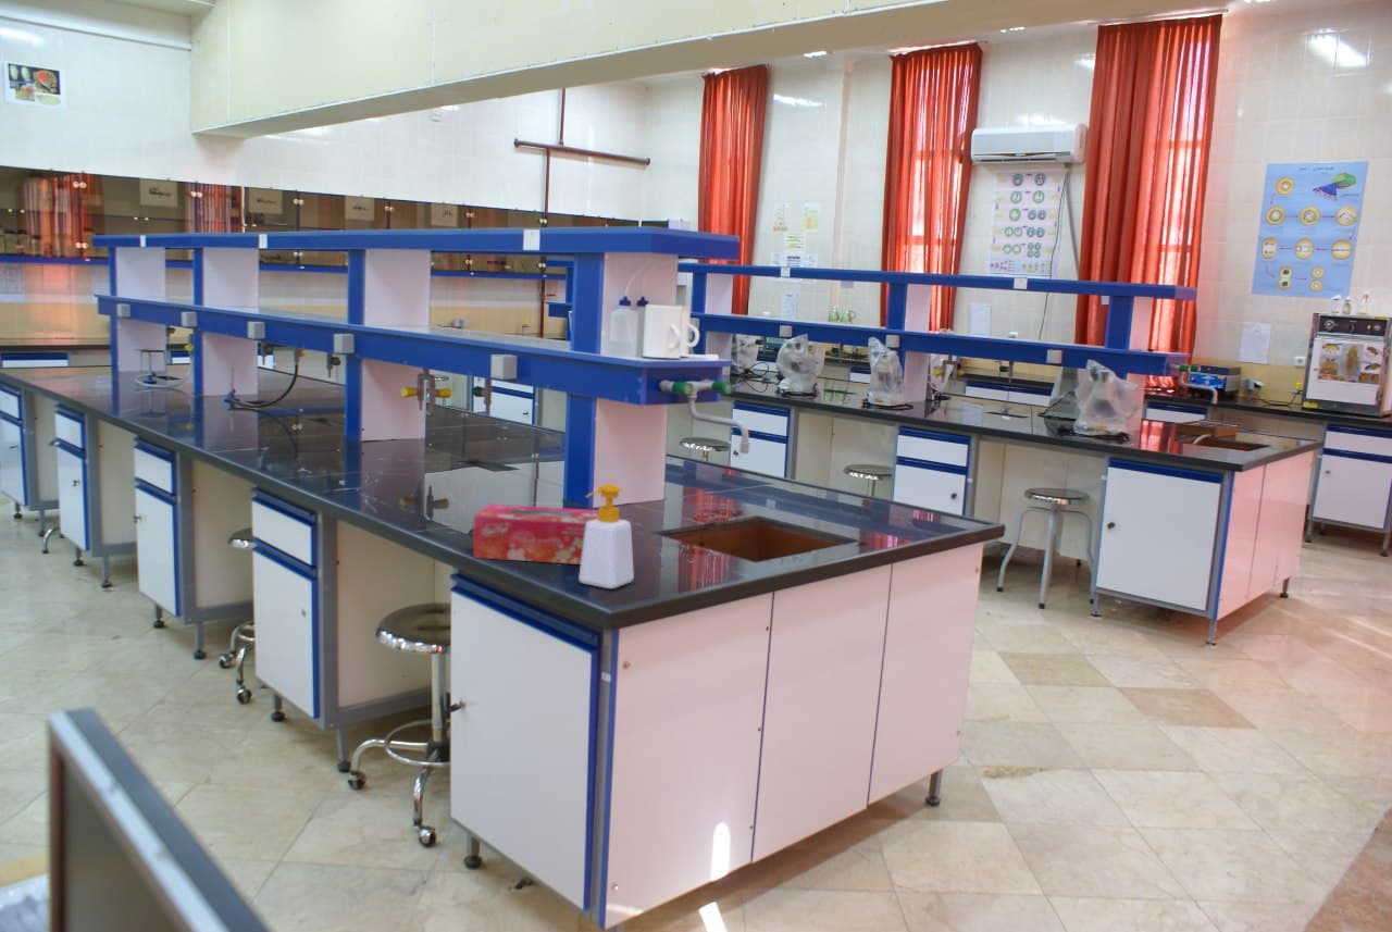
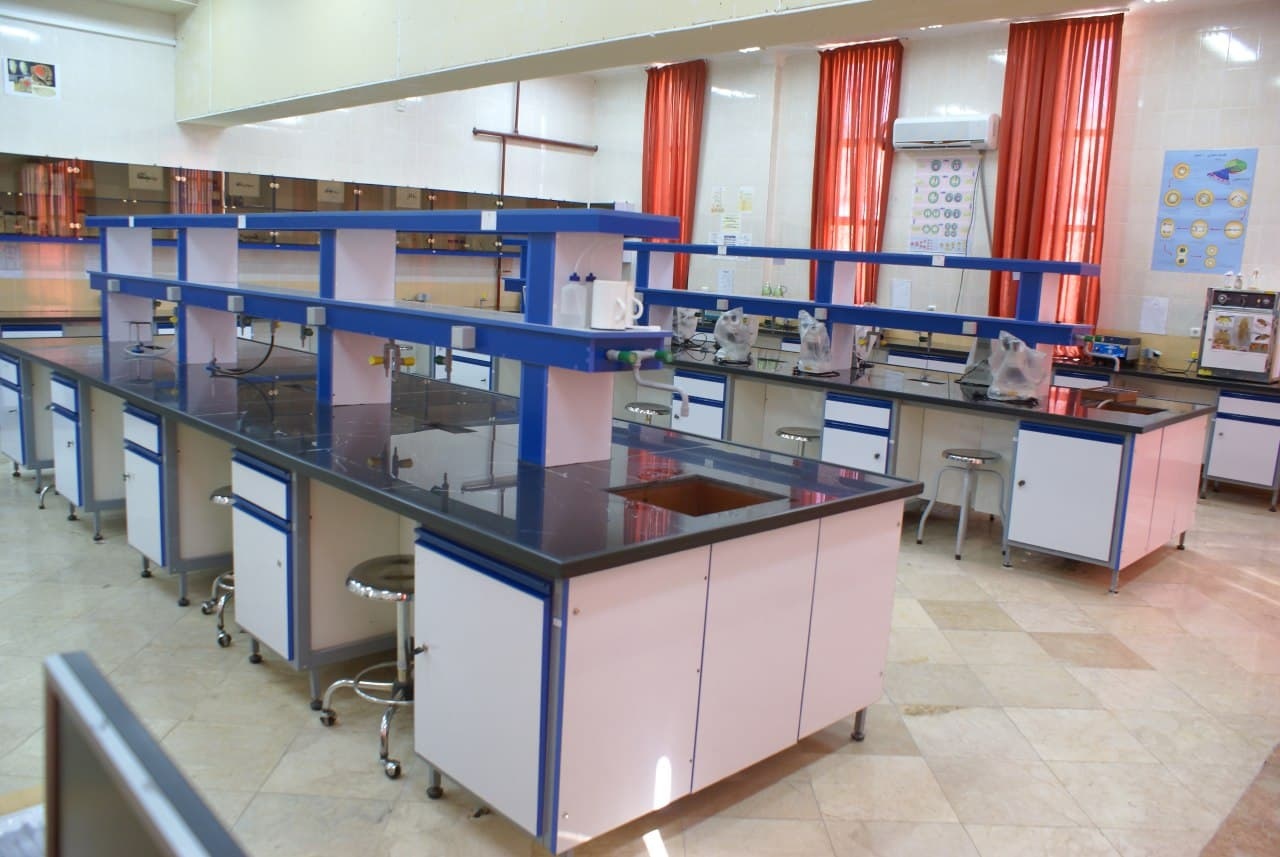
- soap bottle (602, 535)
- tissue box (542, 533)
